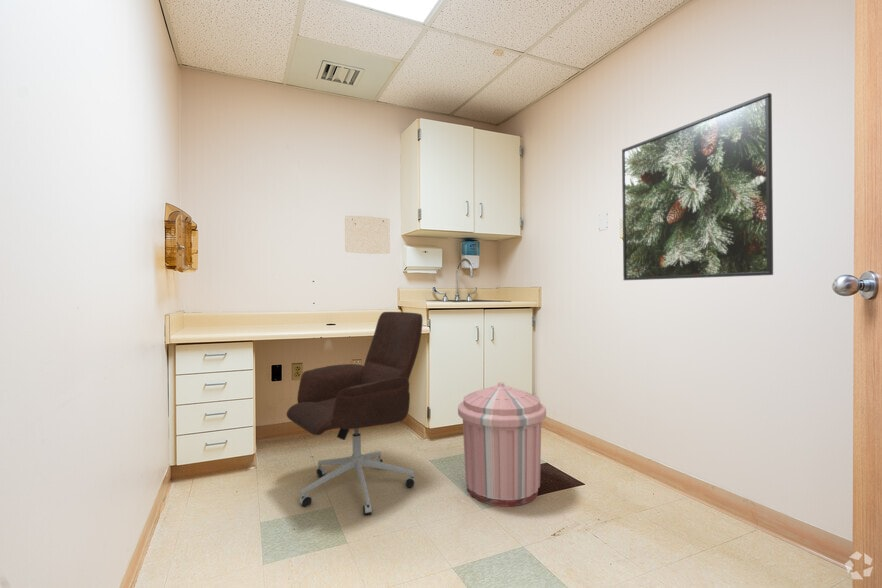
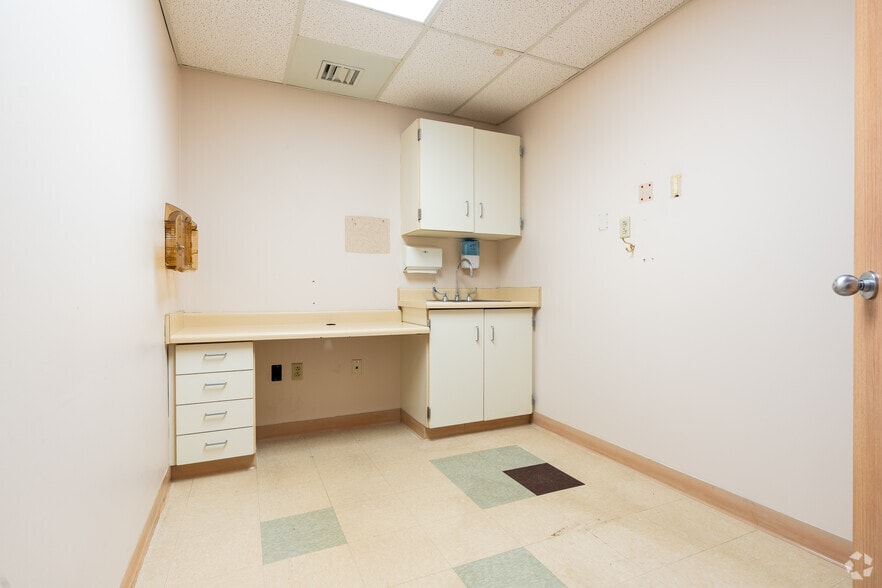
- trash can (501, 435)
- office chair (359, 401)
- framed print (685, 202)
